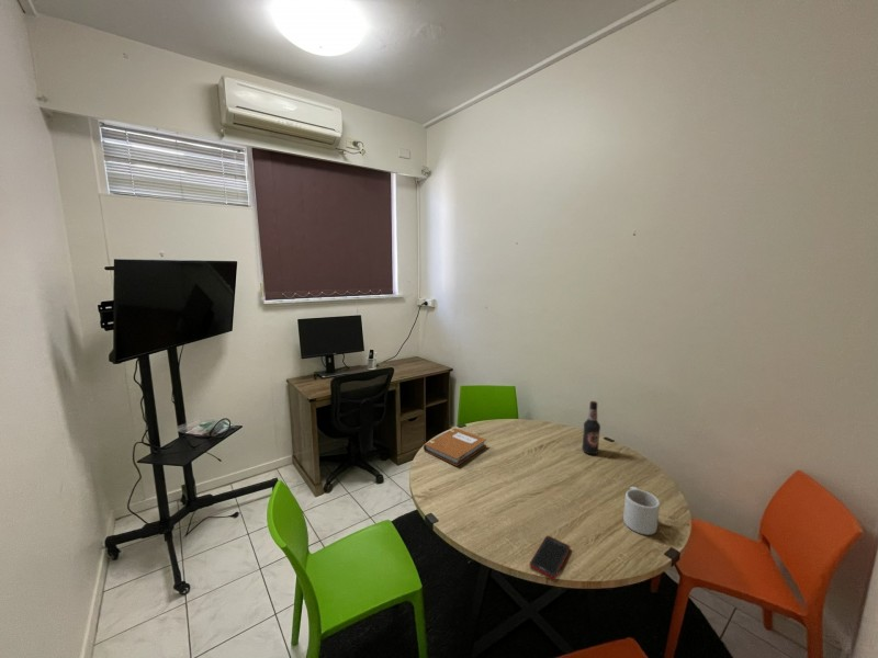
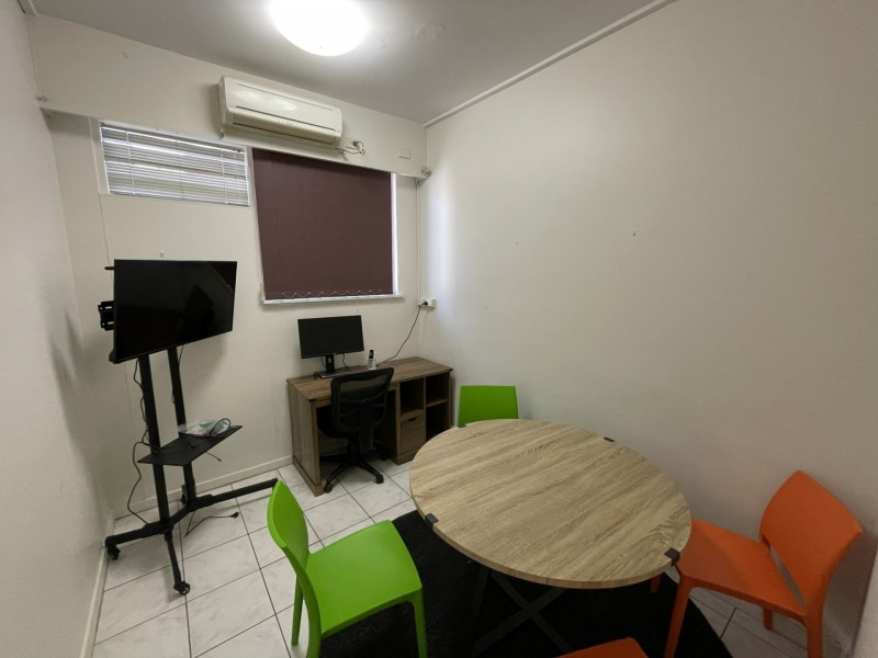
- notebook (455, 444)
- mug (638, 506)
- bottle (592, 427)
- cell phone (550, 556)
